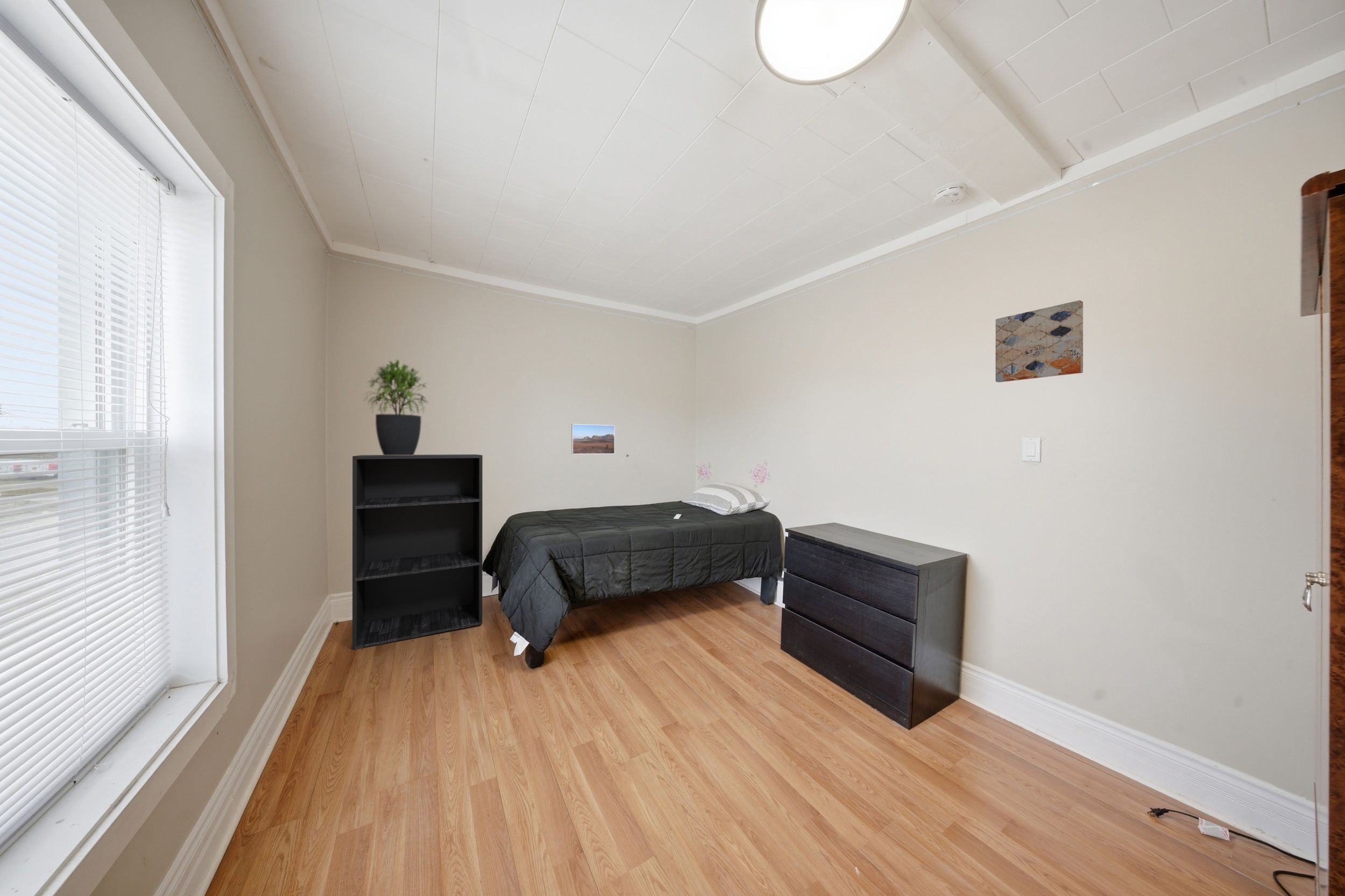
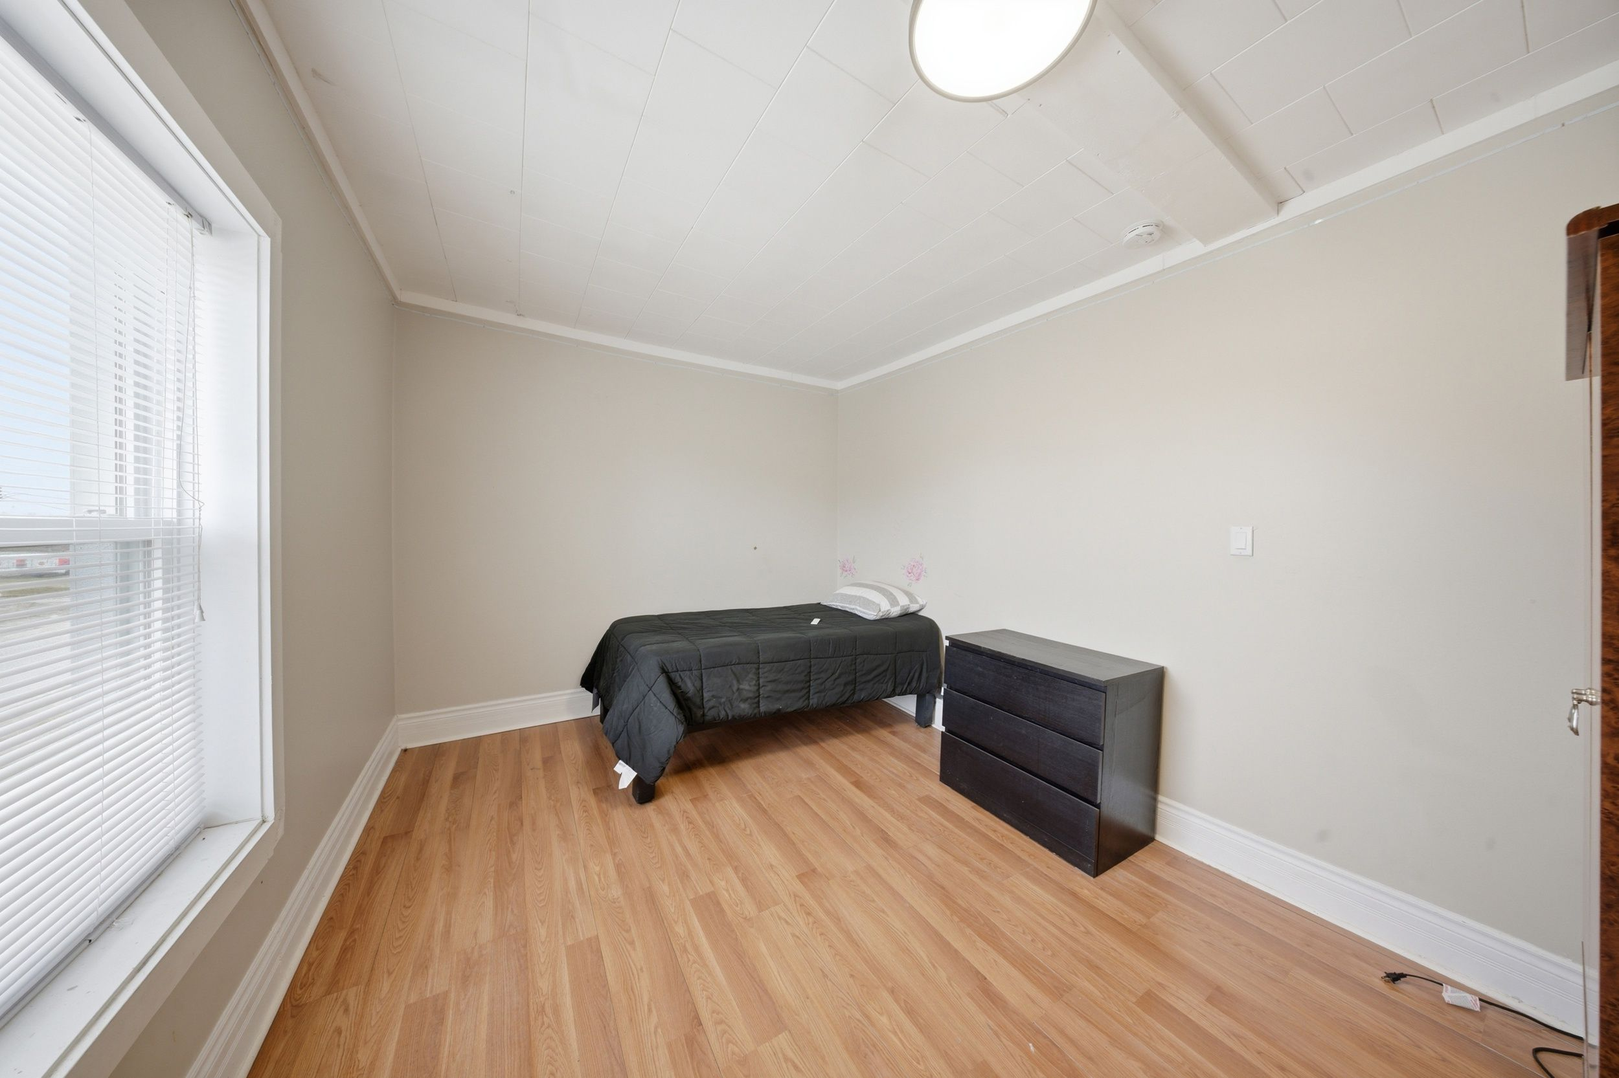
- potted plant (396, 407)
- bookshelf (422, 539)
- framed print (593, 439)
- wall art (1036, 344)
